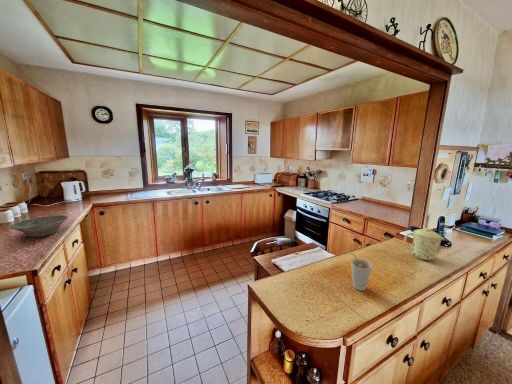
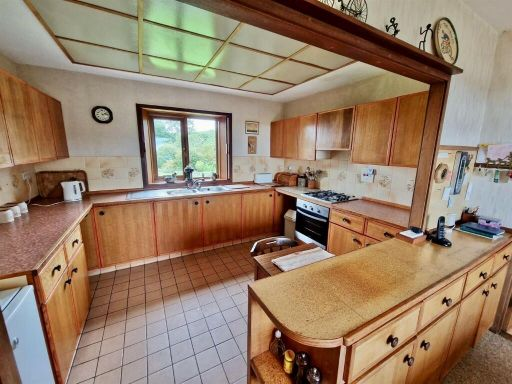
- bowl (42, 227)
- cup (358, 270)
- mug (422, 242)
